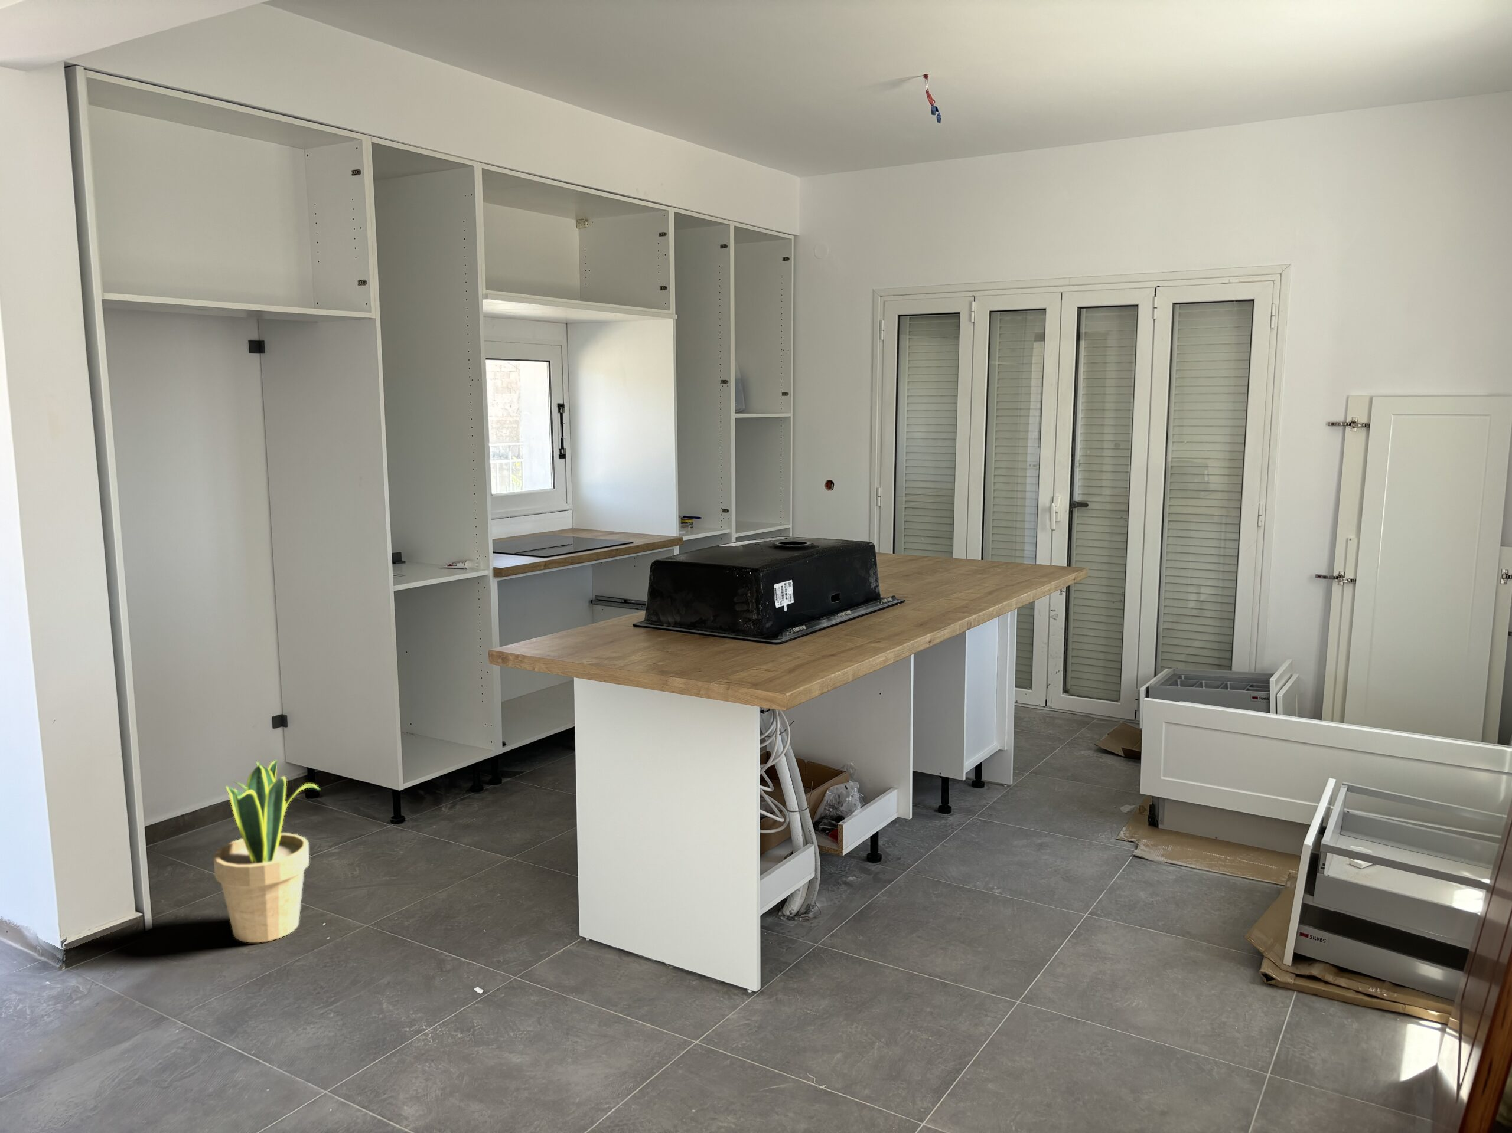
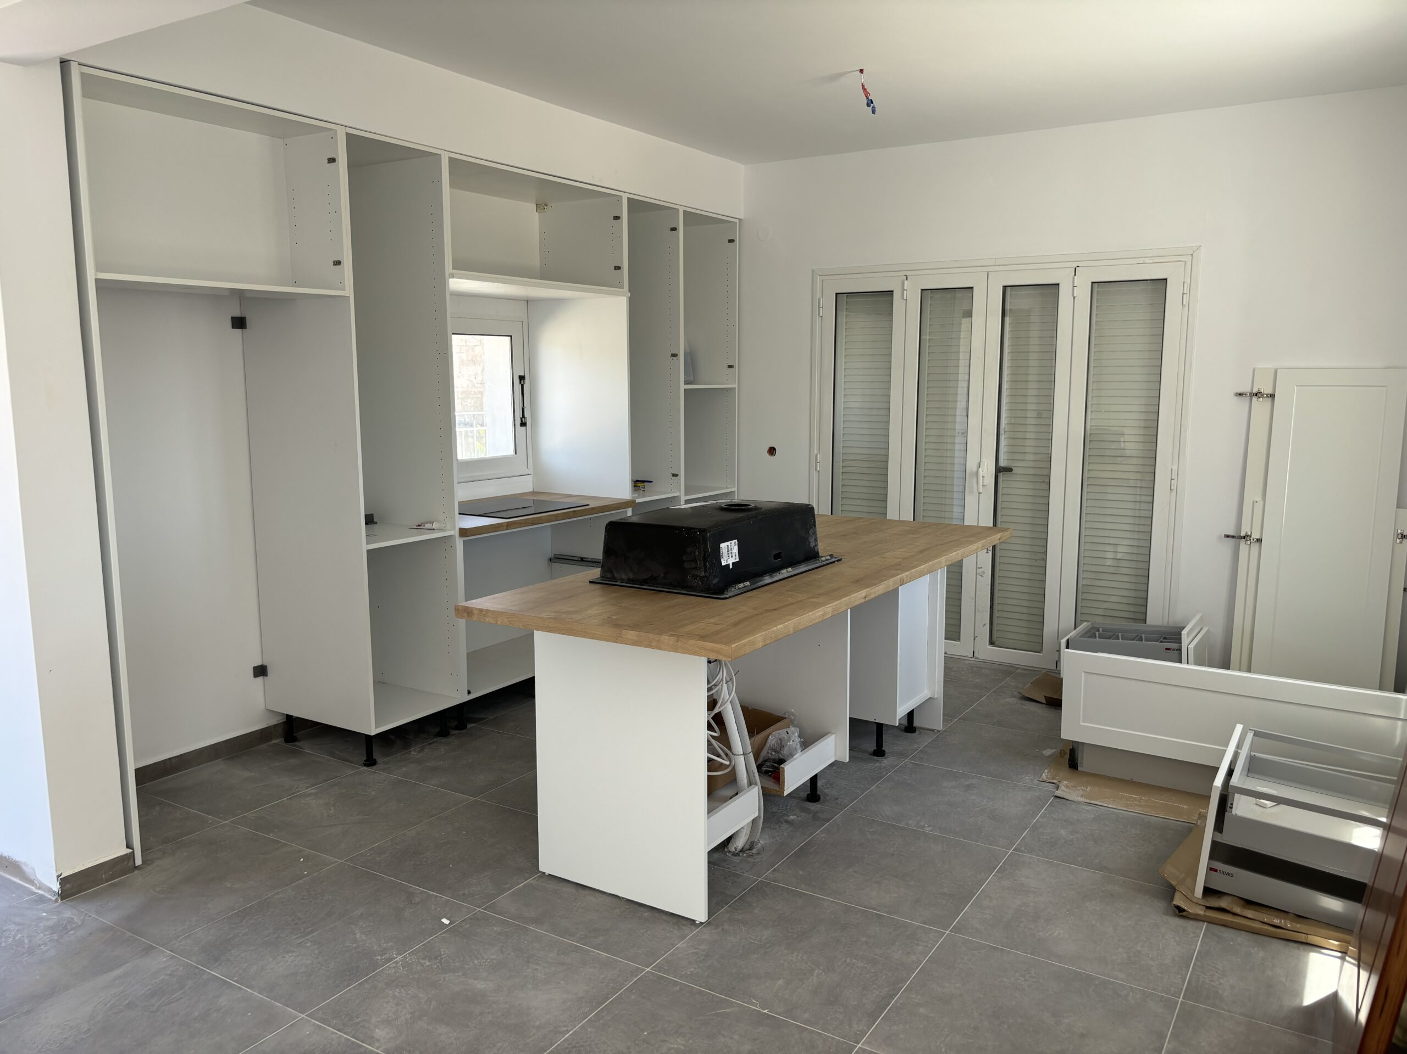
- potted plant (269, 846)
